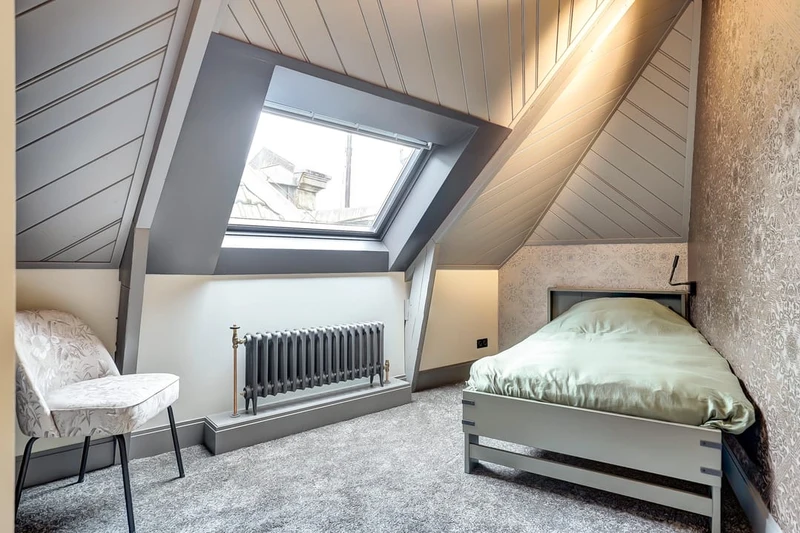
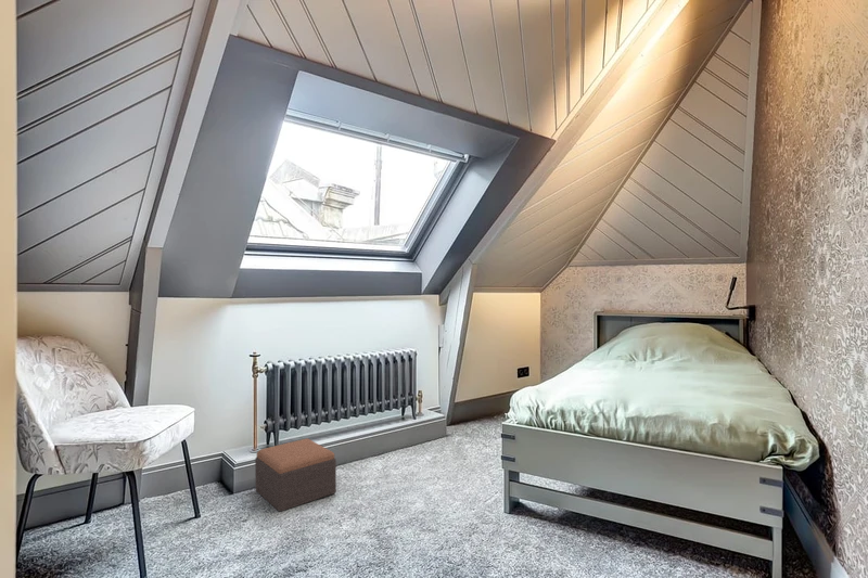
+ footstool (295, 471)
